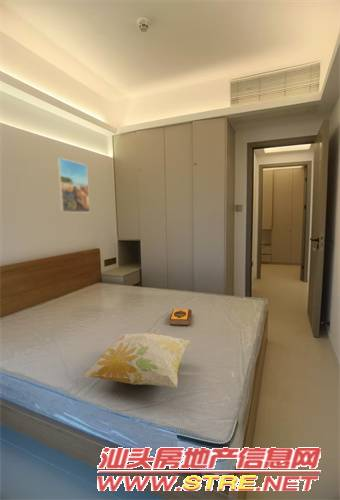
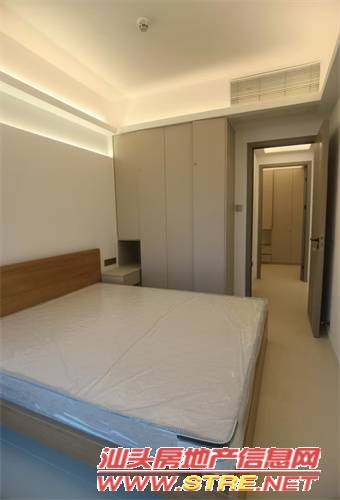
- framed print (74, 187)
- hardback book (181, 316)
- decorative pillow (142, 356)
